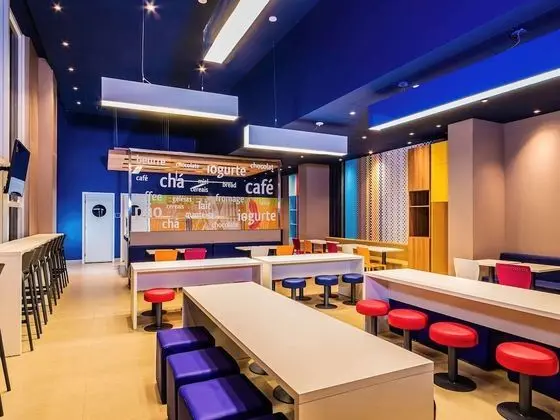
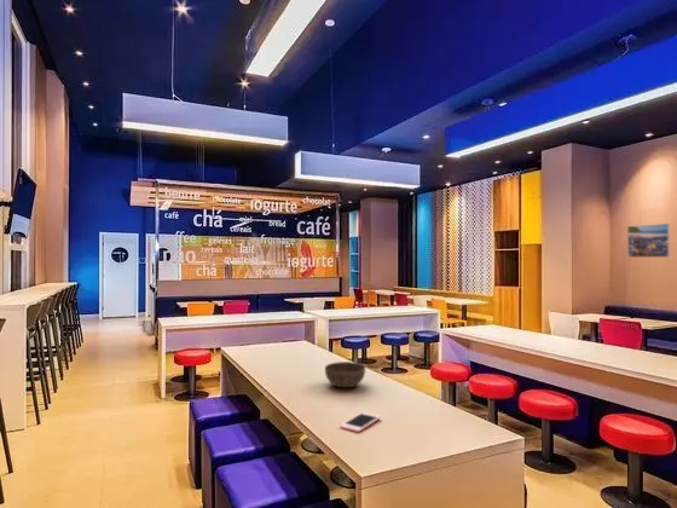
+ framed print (647, 241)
+ bowl (345, 375)
+ cell phone (360, 421)
